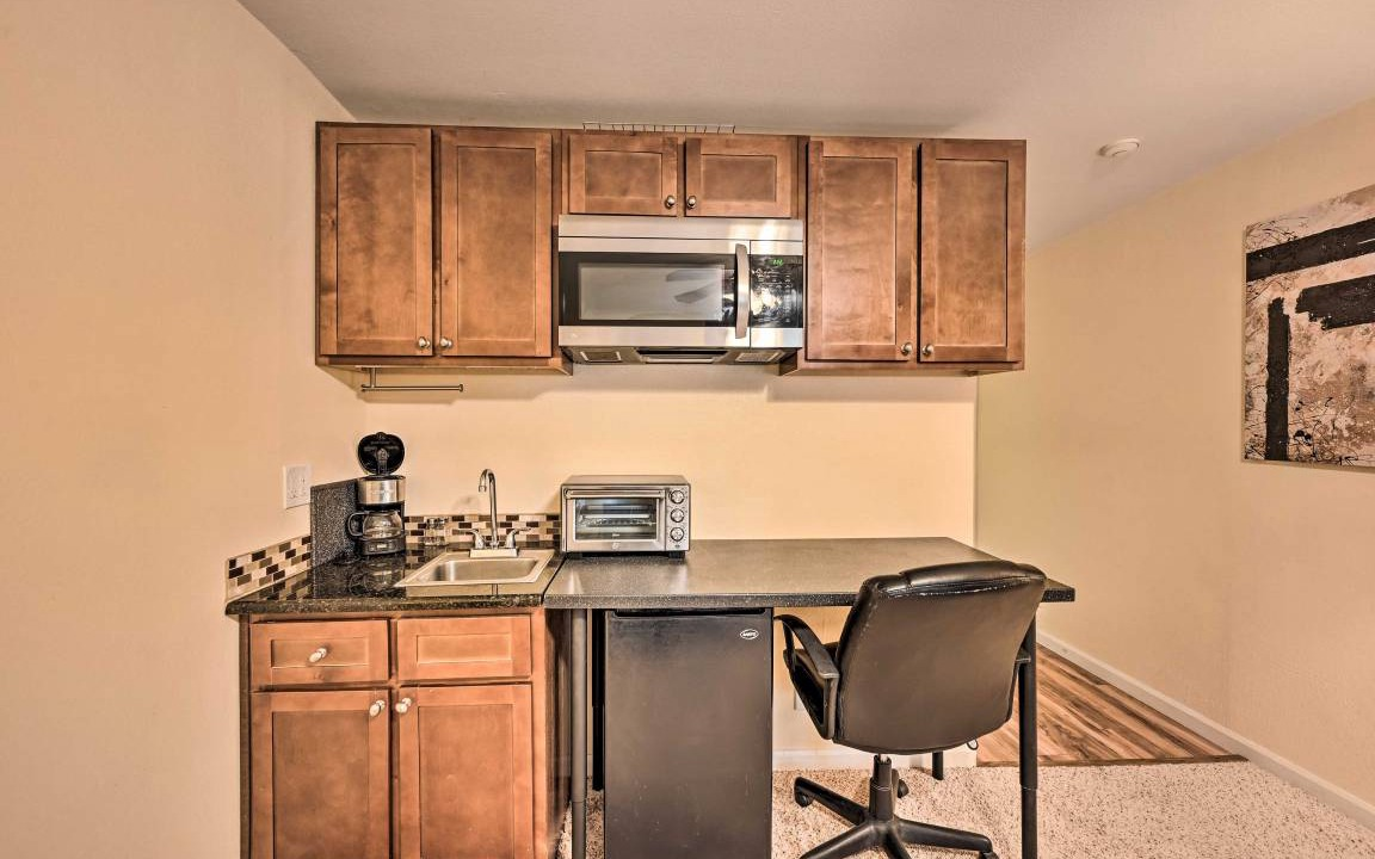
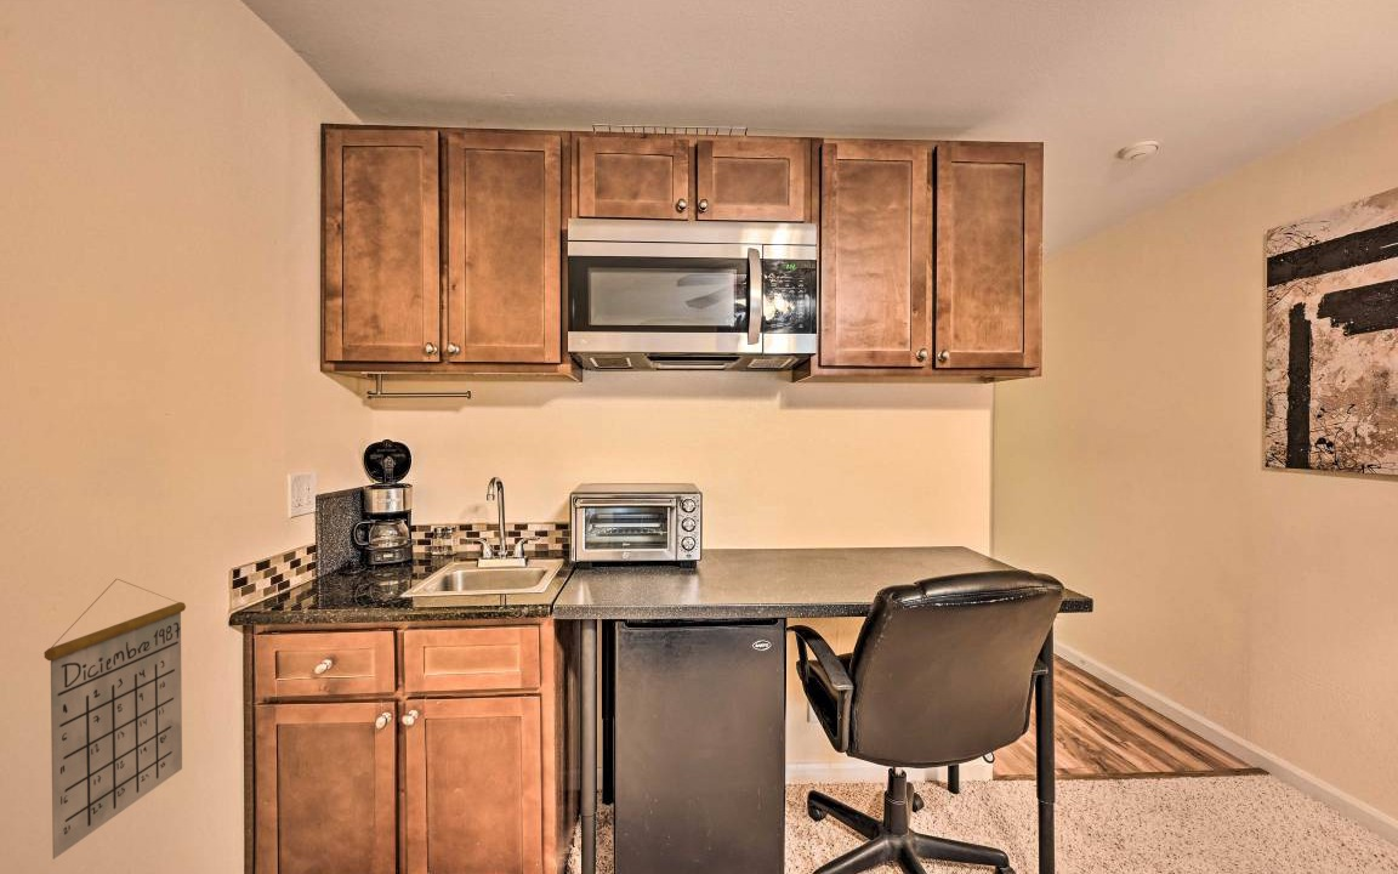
+ calendar (124, 693)
